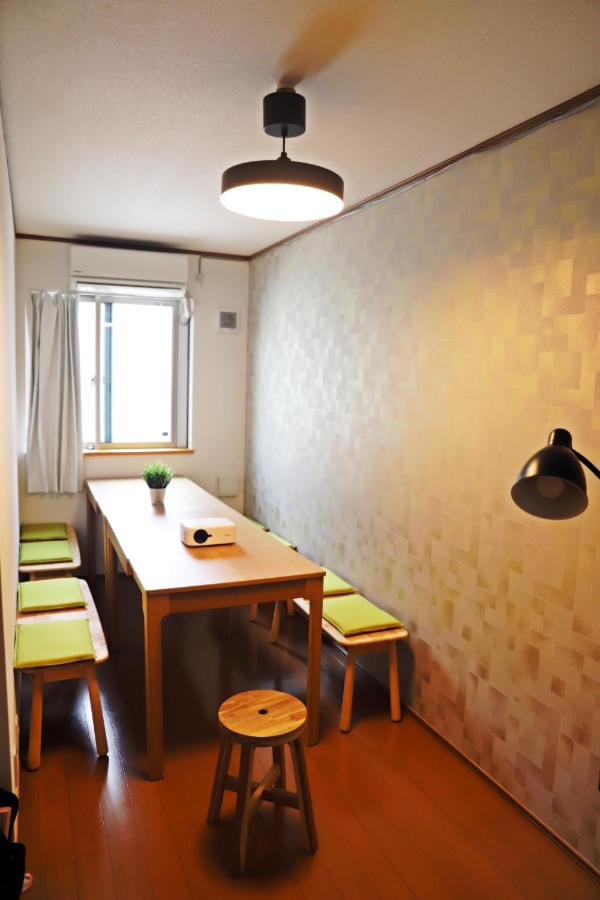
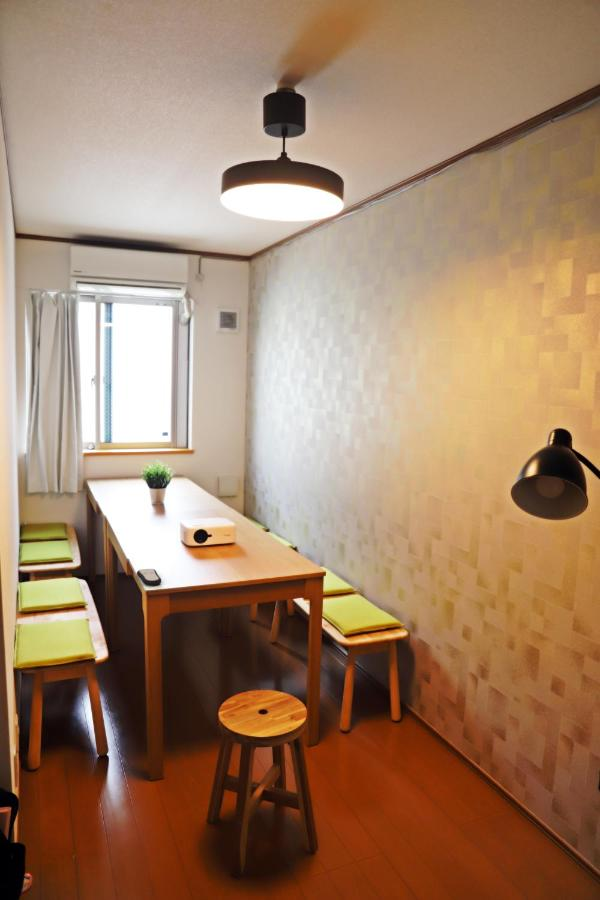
+ remote control (149, 576)
